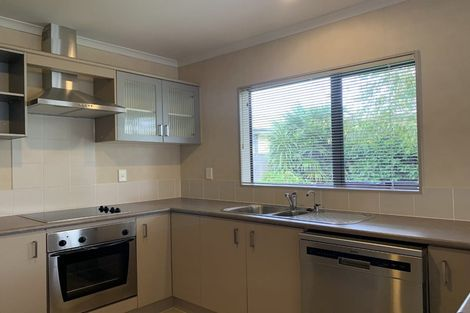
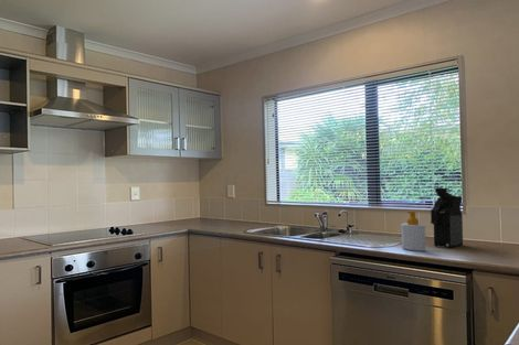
+ soap bottle (413, 229)
+ coffee maker (446, 216)
